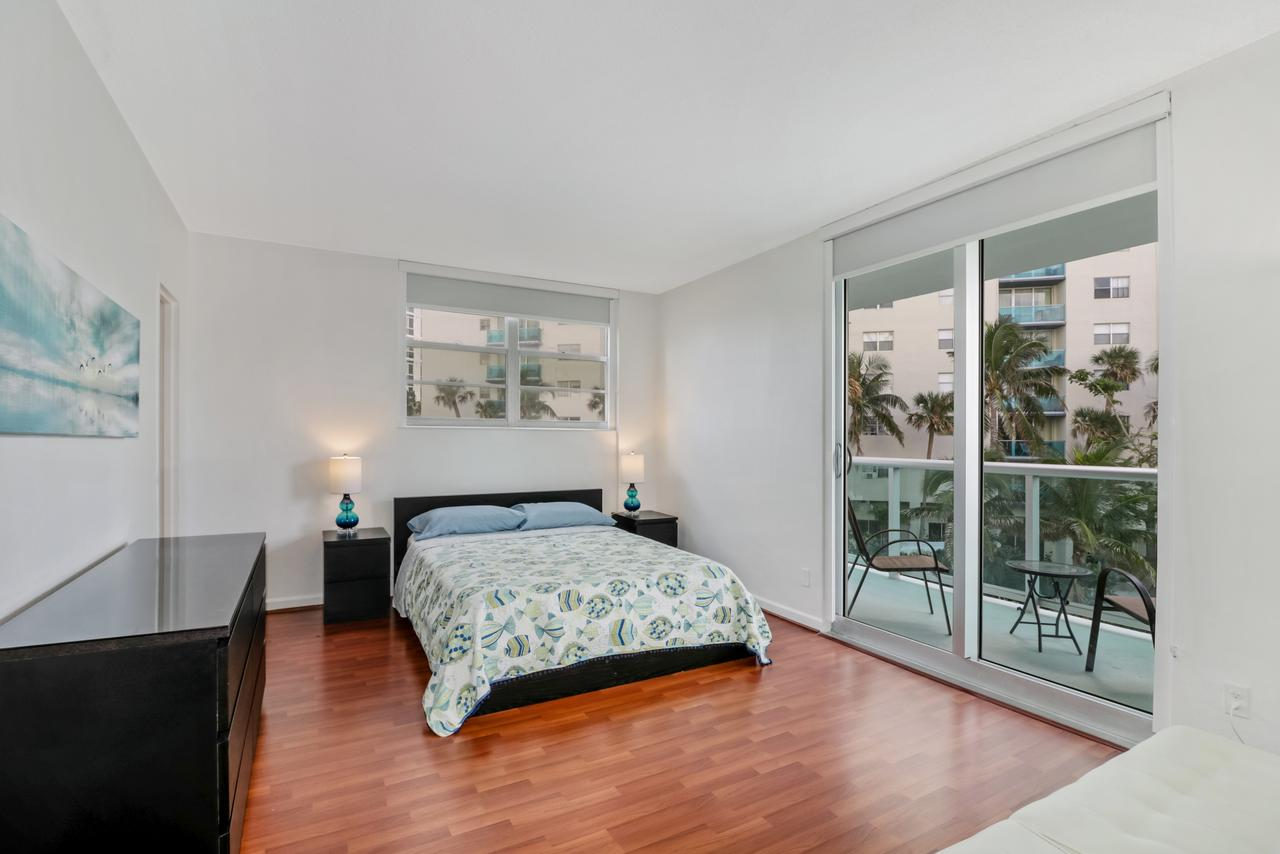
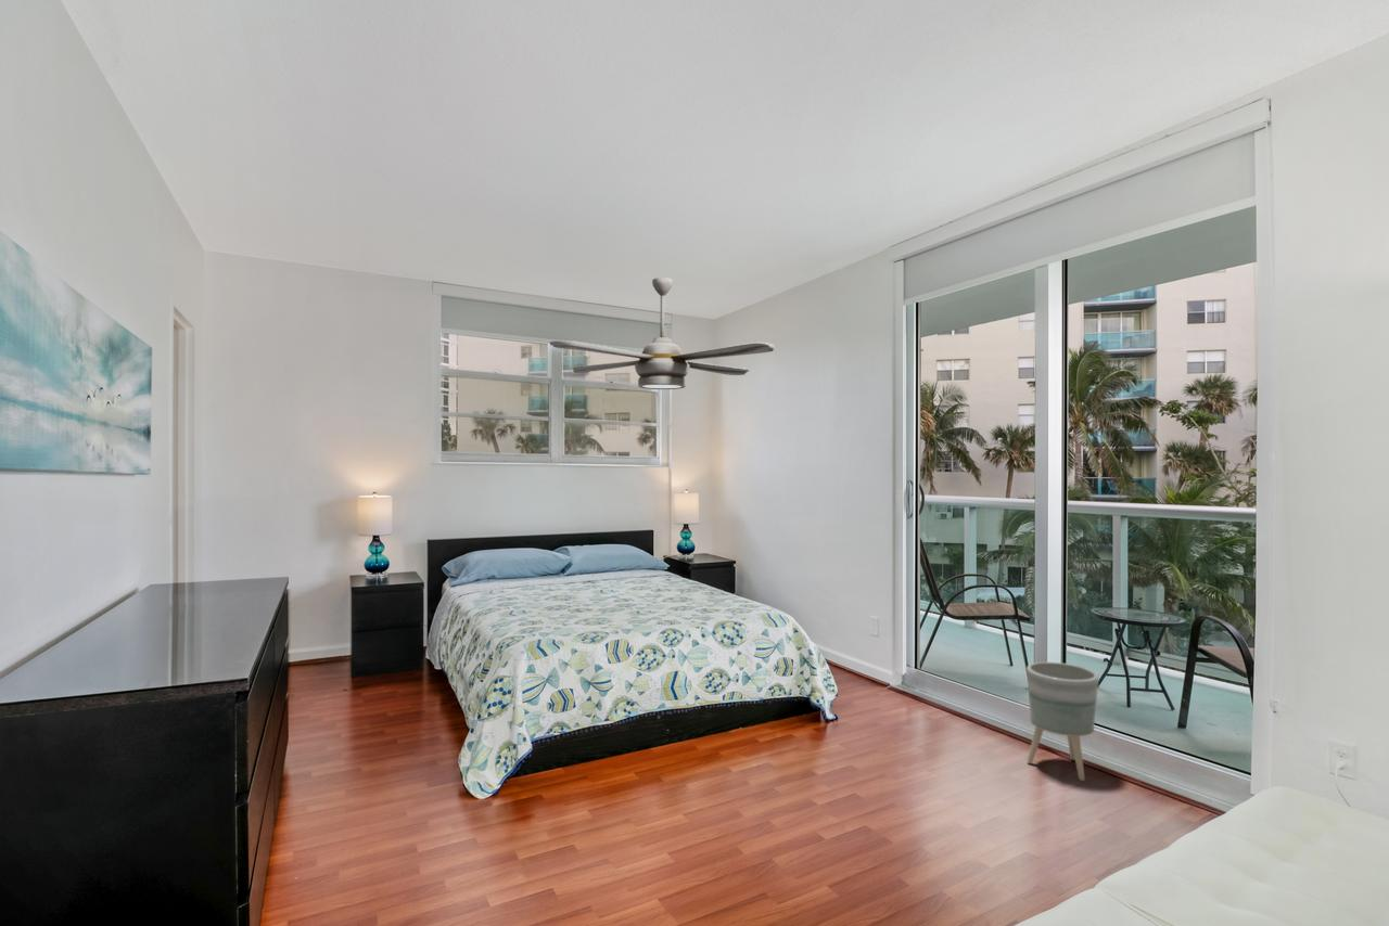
+ ceiling fan (662, 333)
+ planter (1061, 719)
